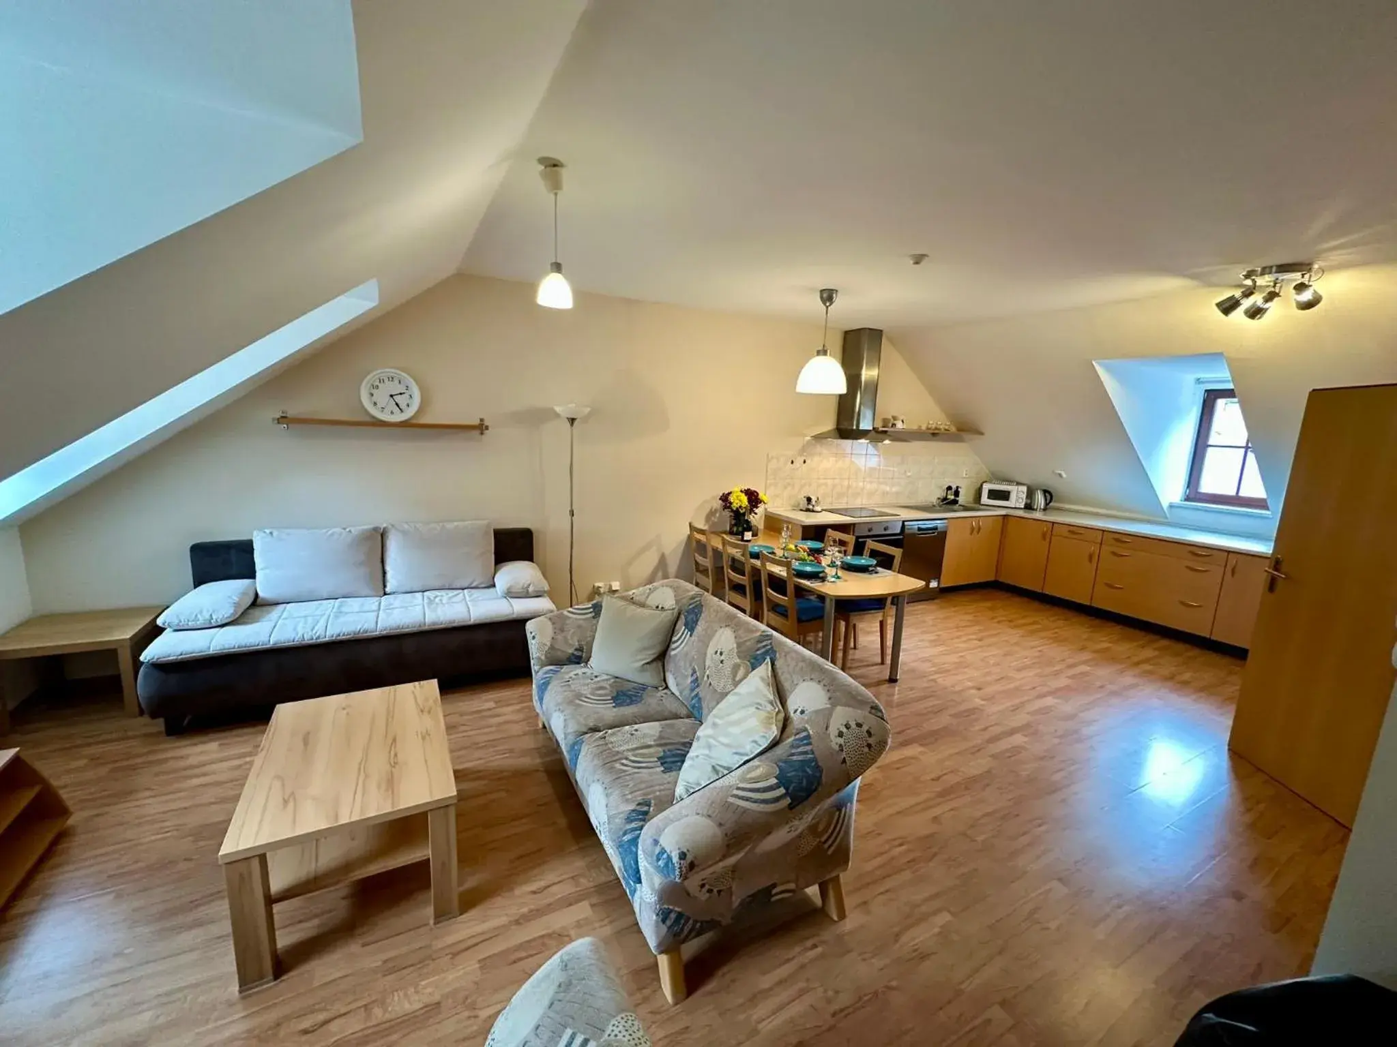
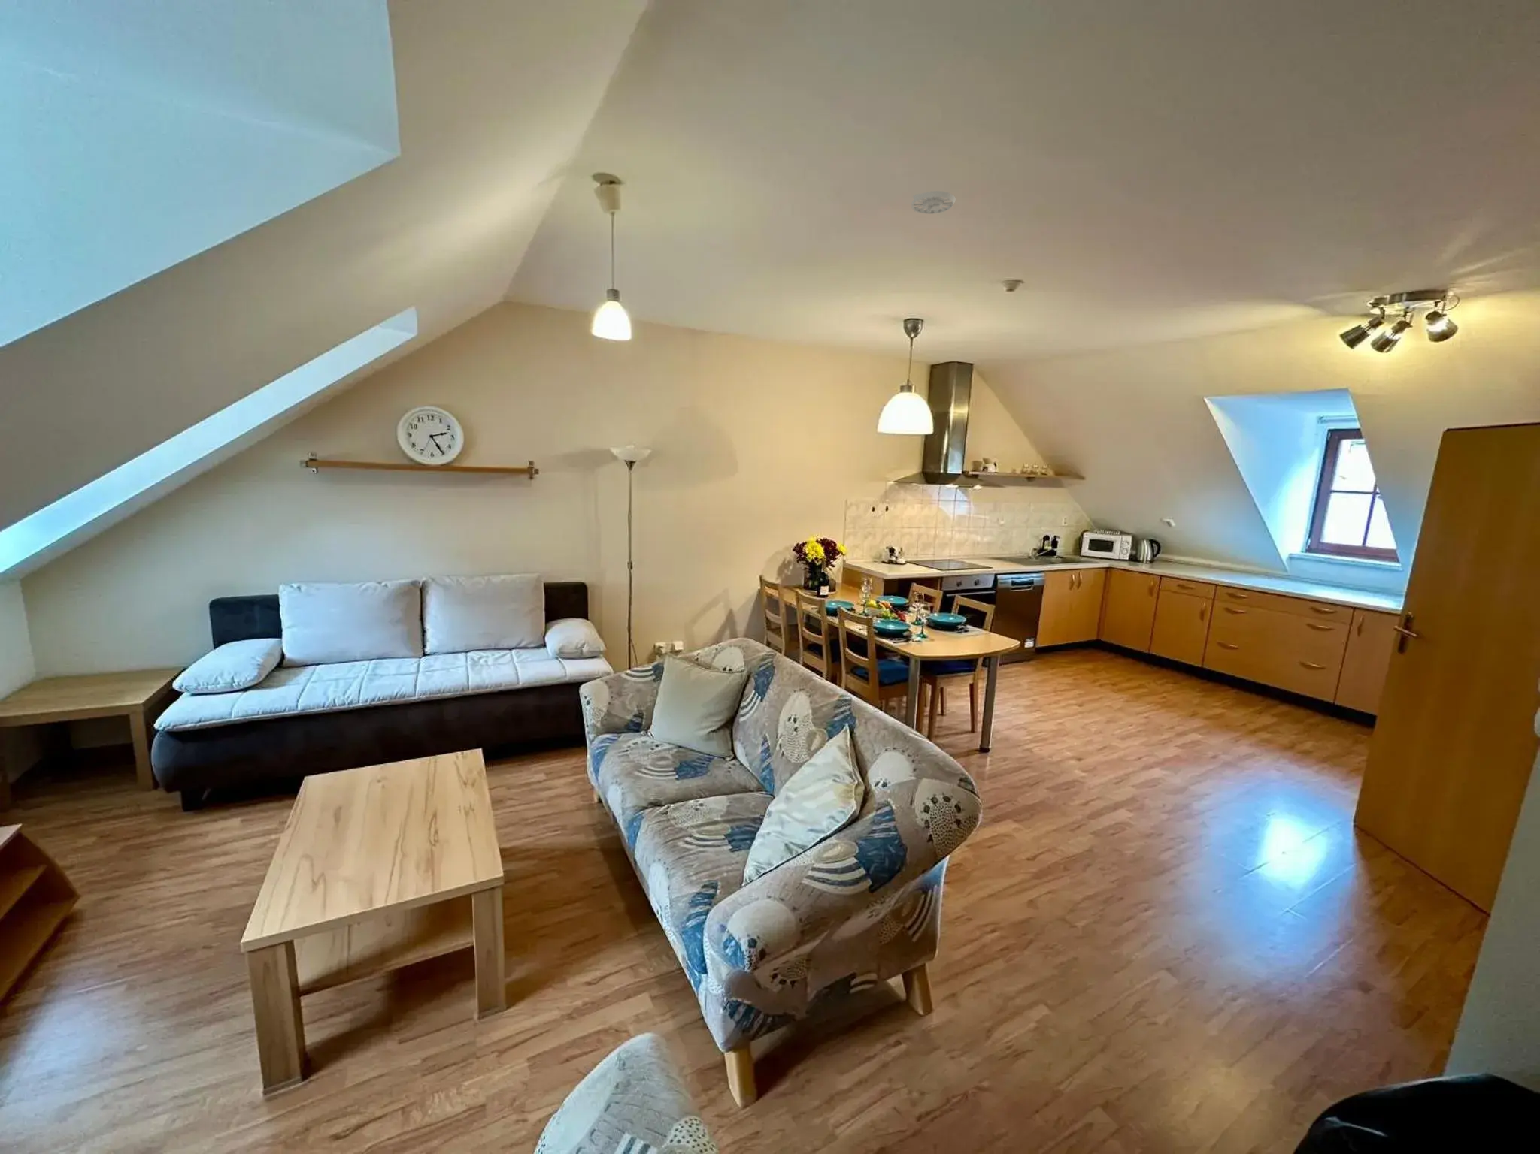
+ smoke detector (934, 205)
